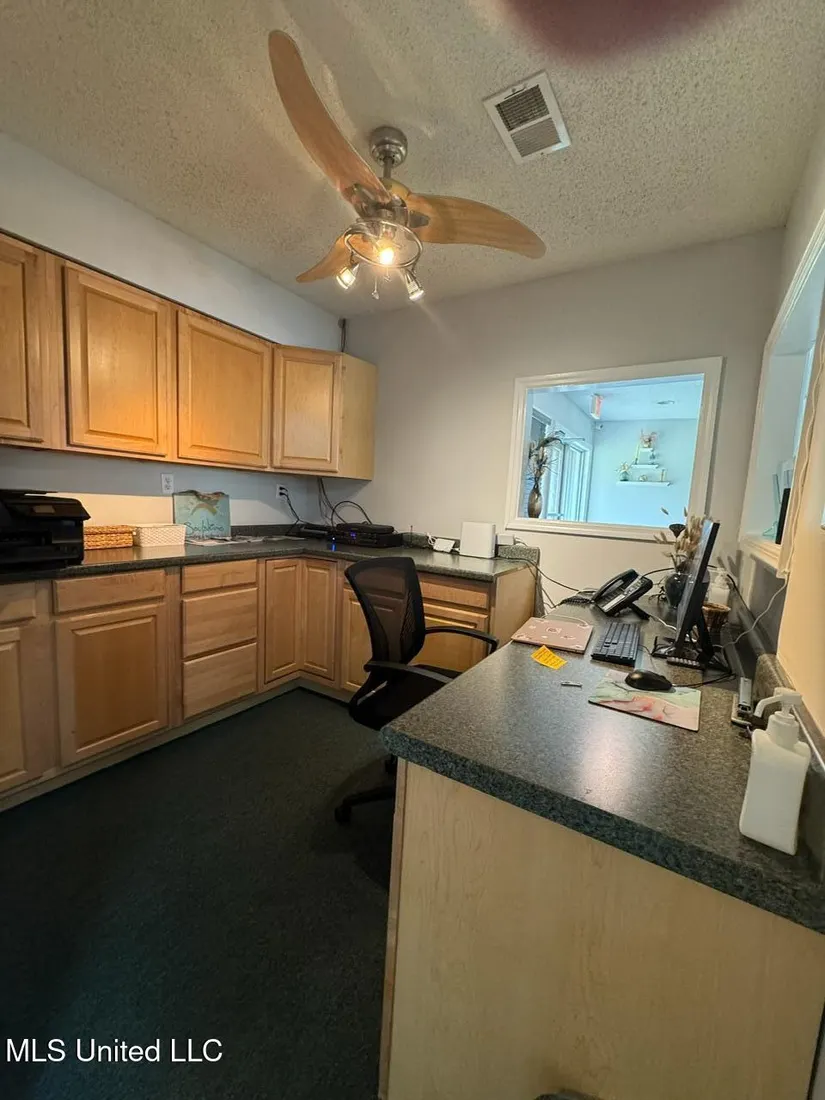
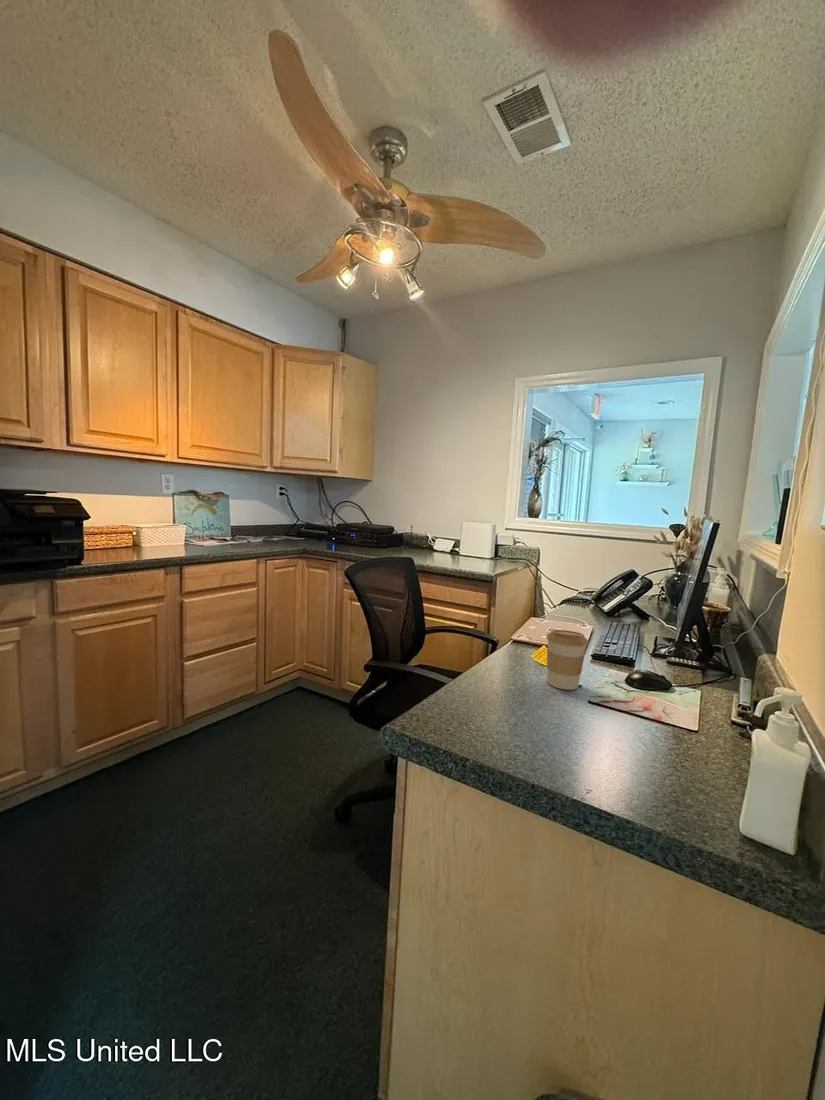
+ coffee cup (565, 657)
